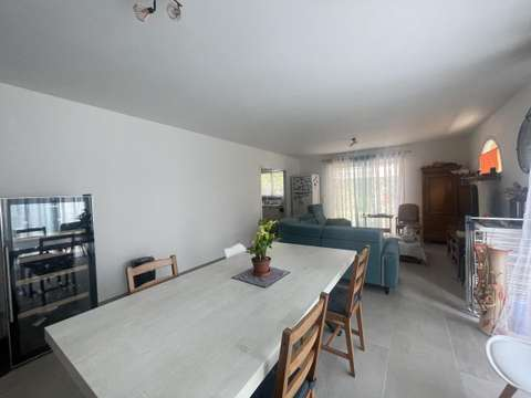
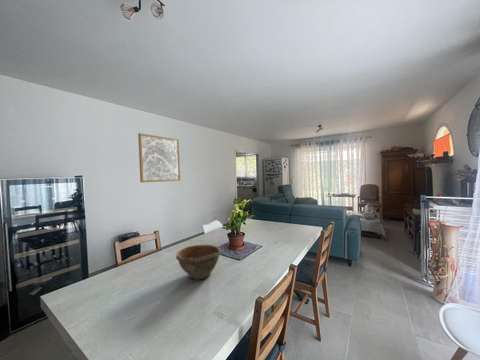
+ wall art (161, 159)
+ bowl (198, 262)
